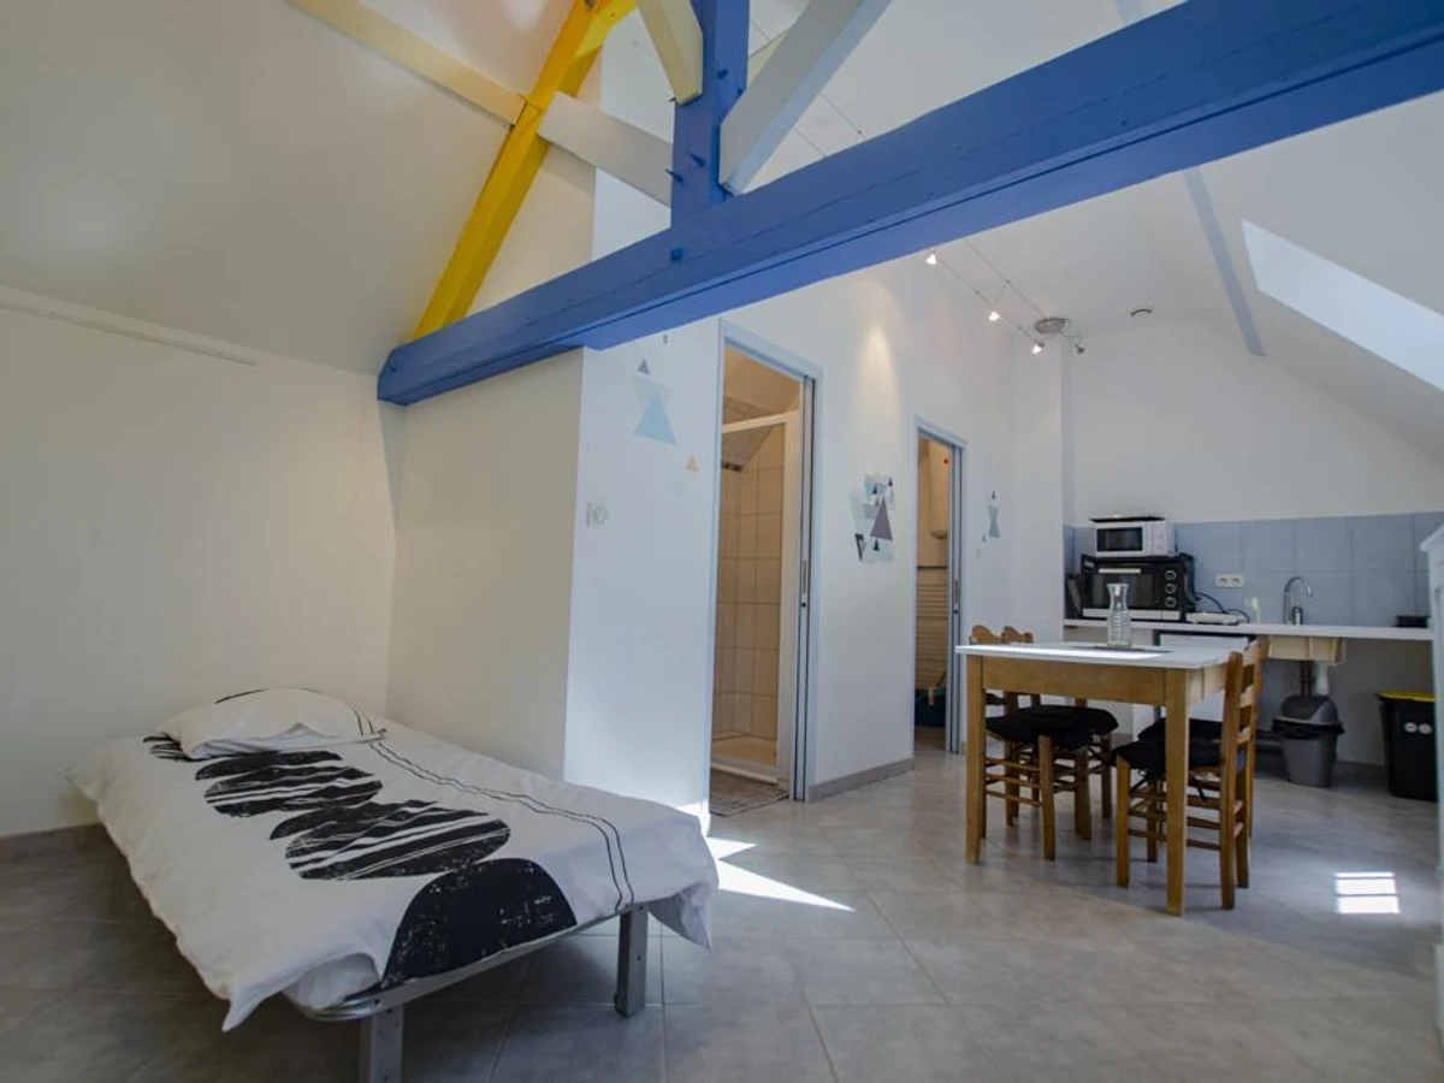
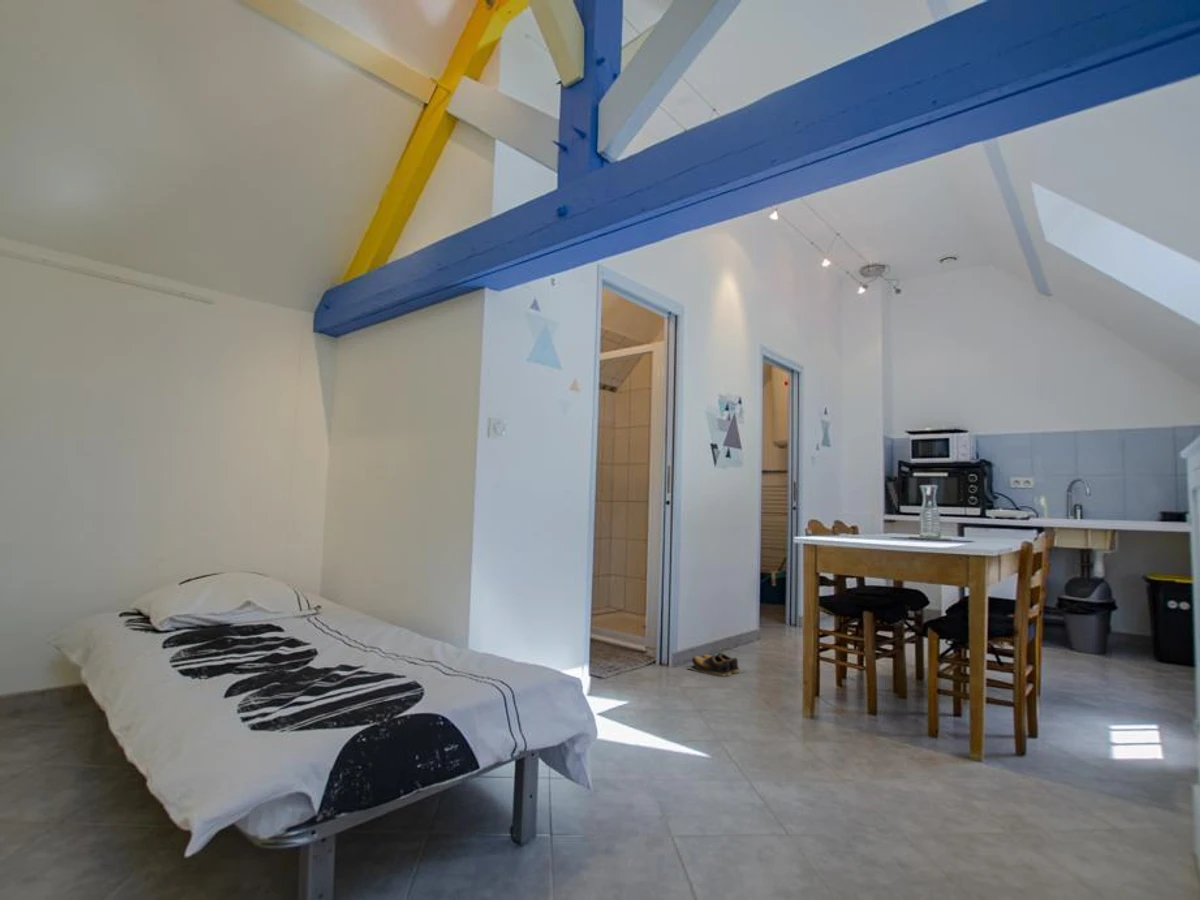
+ shoes (715, 661)
